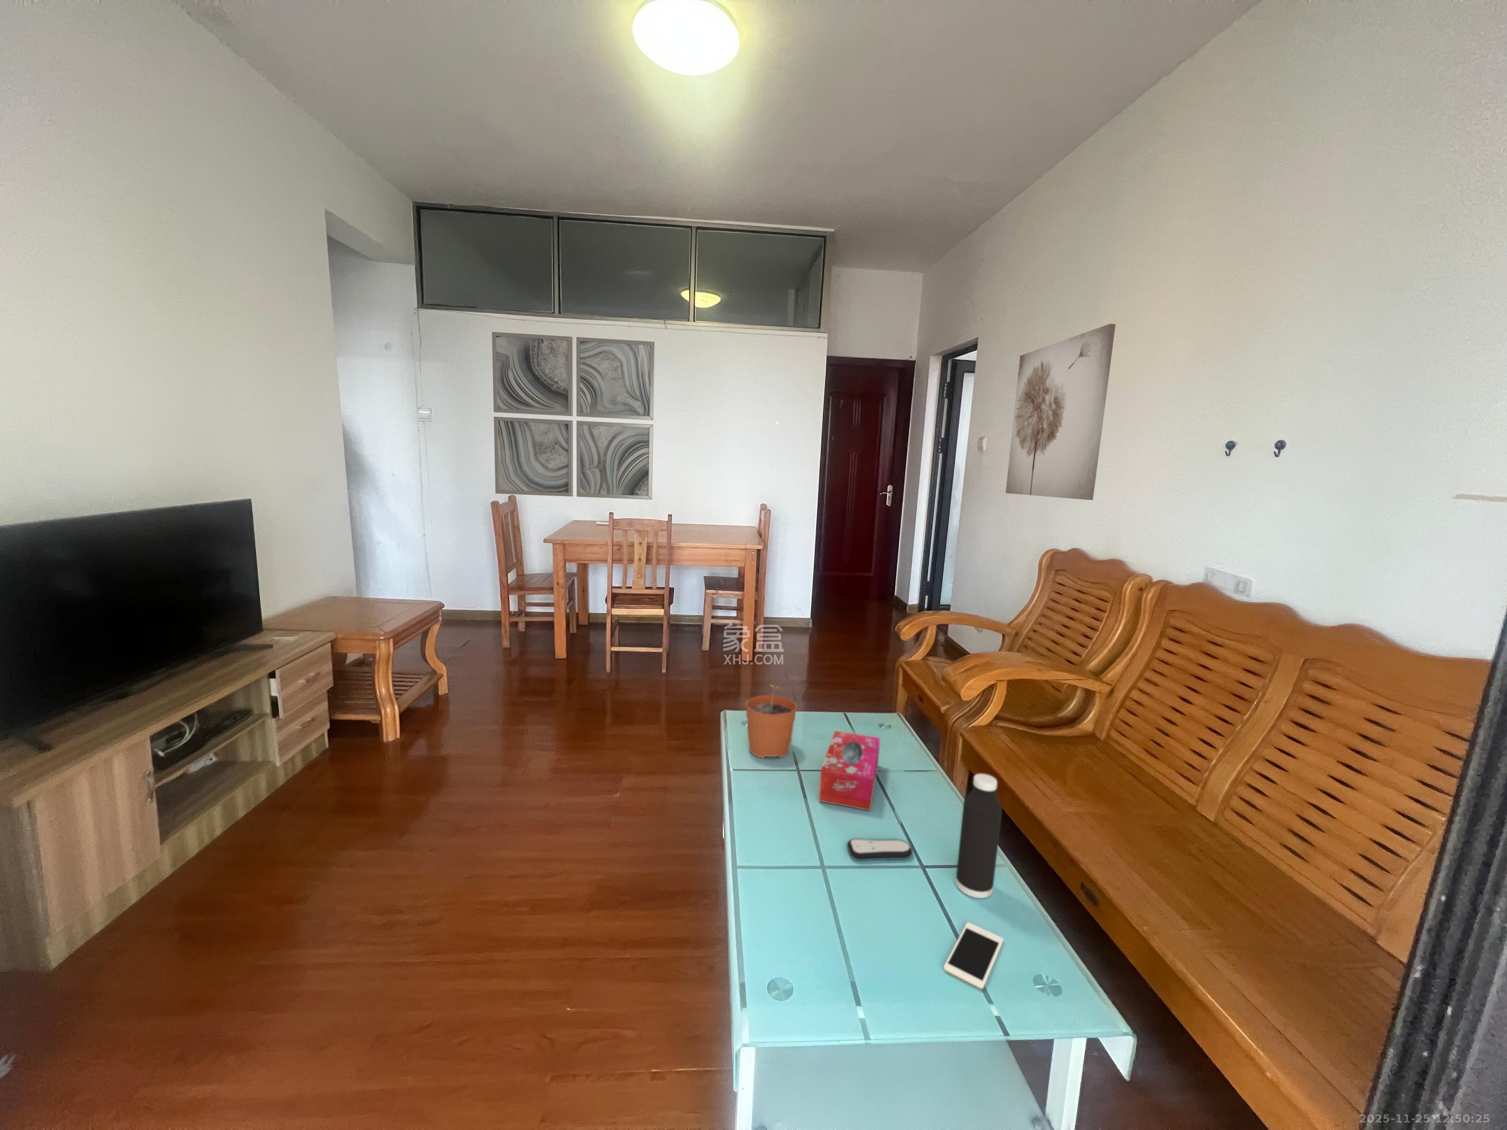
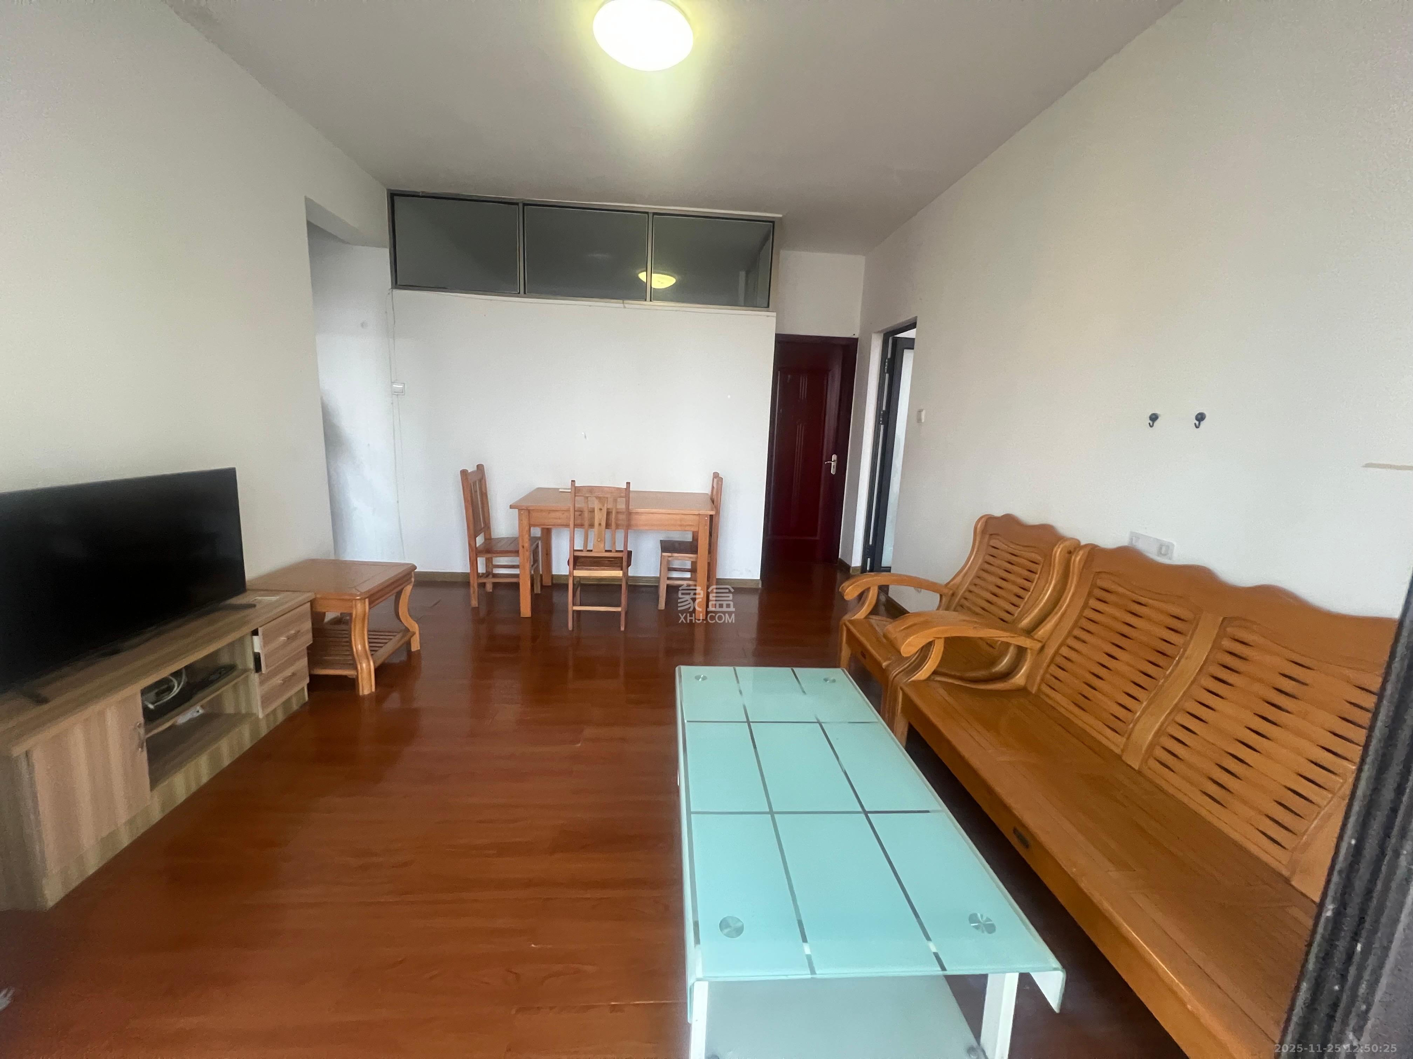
- water bottle (979, 833)
- tissue box (851, 768)
- plant pot (770, 716)
- wall art (1053, 420)
- wall art (577, 415)
- cell phone (974, 953)
- remote control (879, 849)
